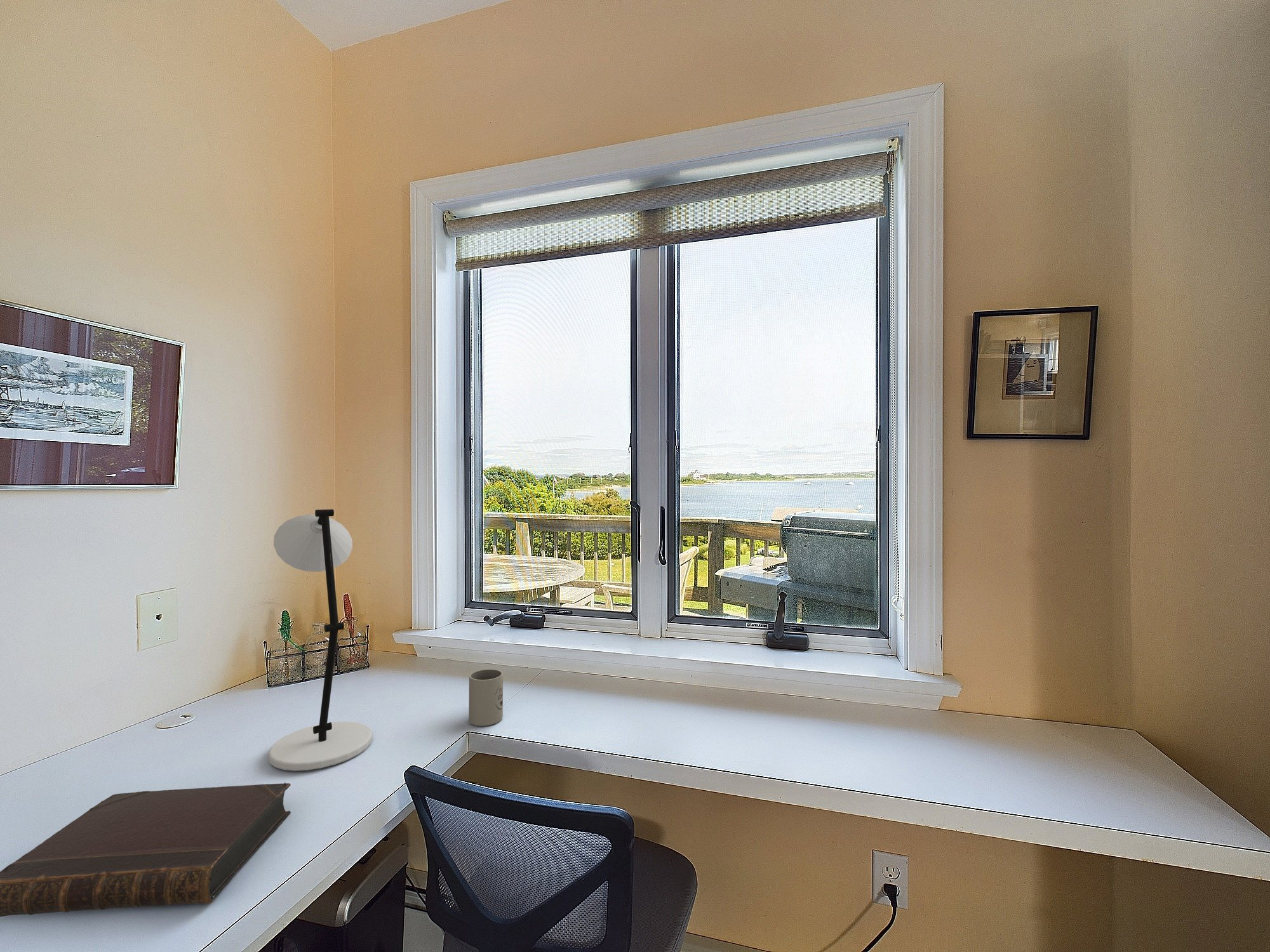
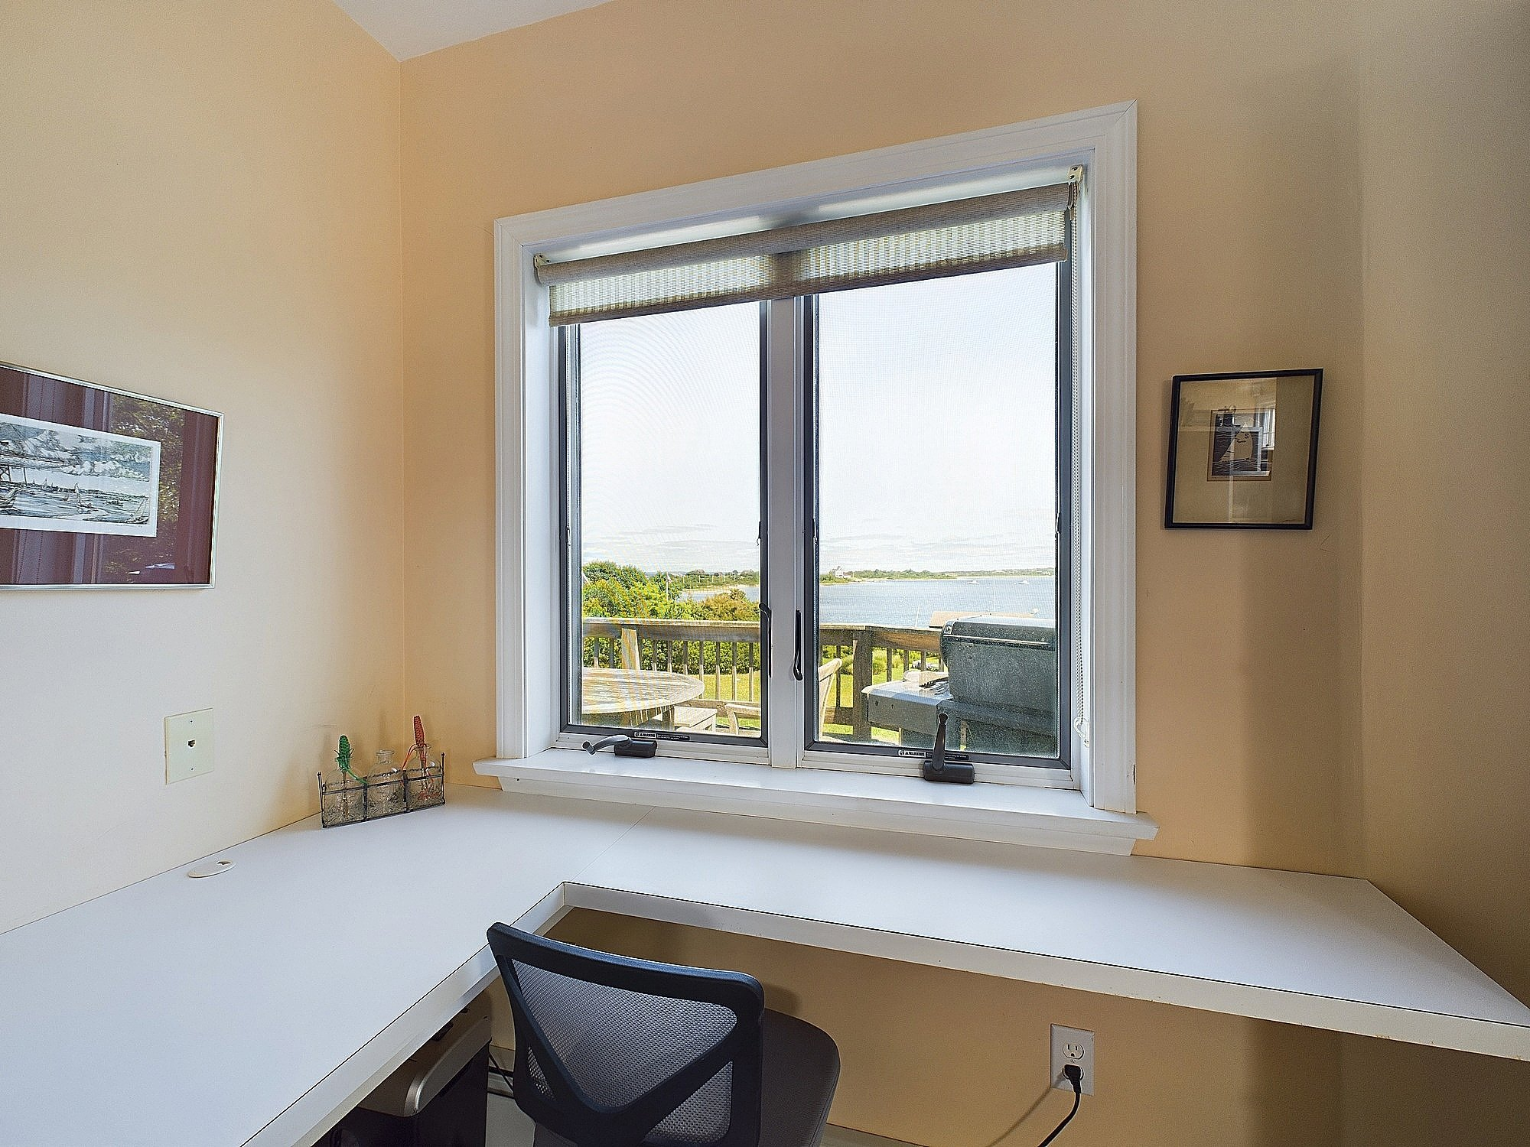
- mug (488, 693)
- desk lamp (324, 627)
- book (156, 842)
